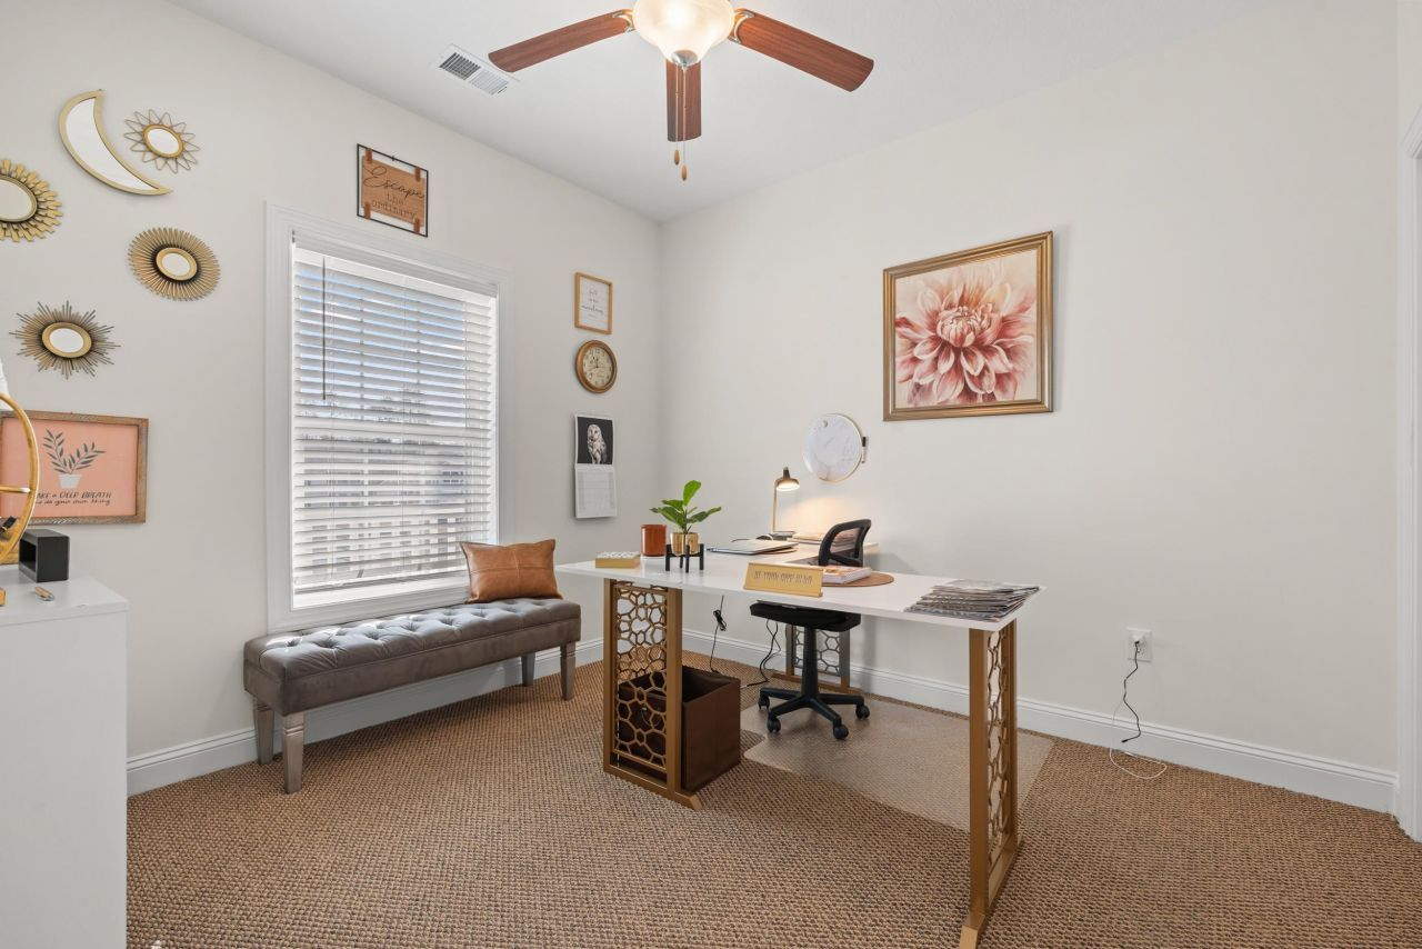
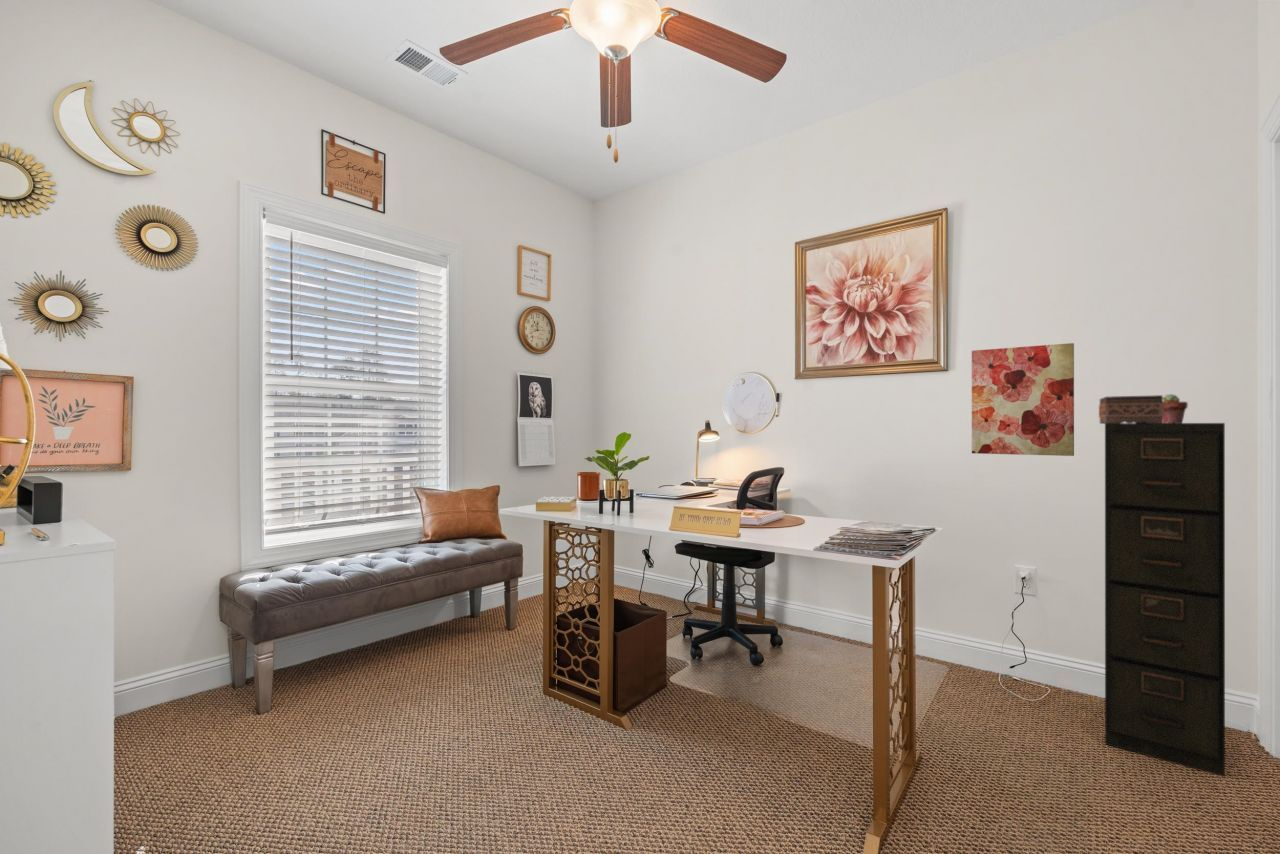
+ filing cabinet (1160, 578)
+ wall art (1020, 400)
+ tissue box (1129, 409)
+ potted succulent (1172, 408)
